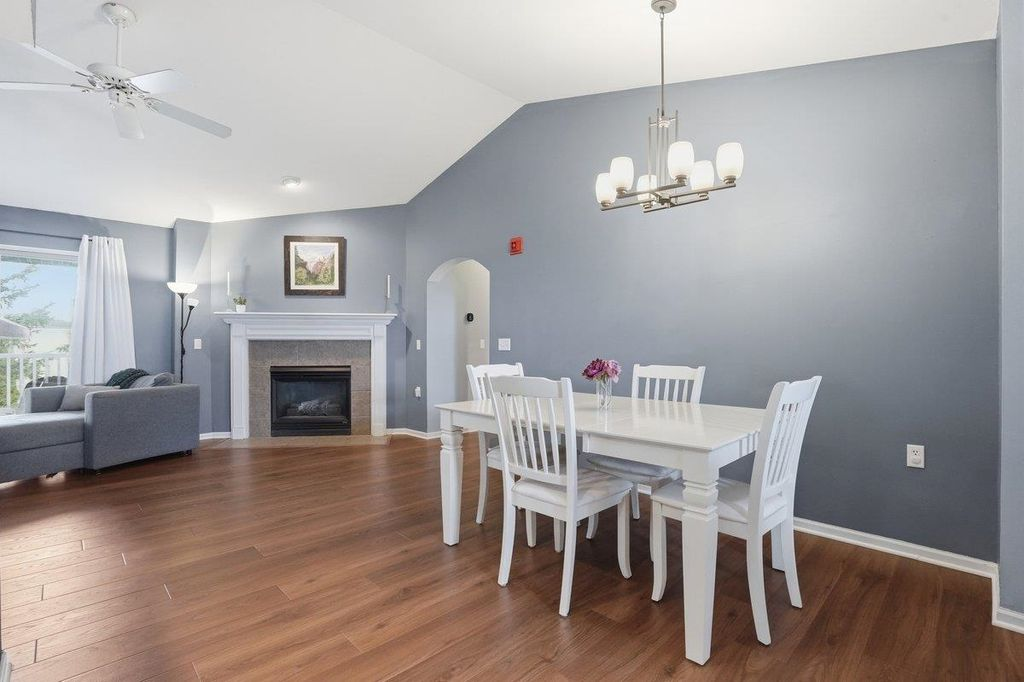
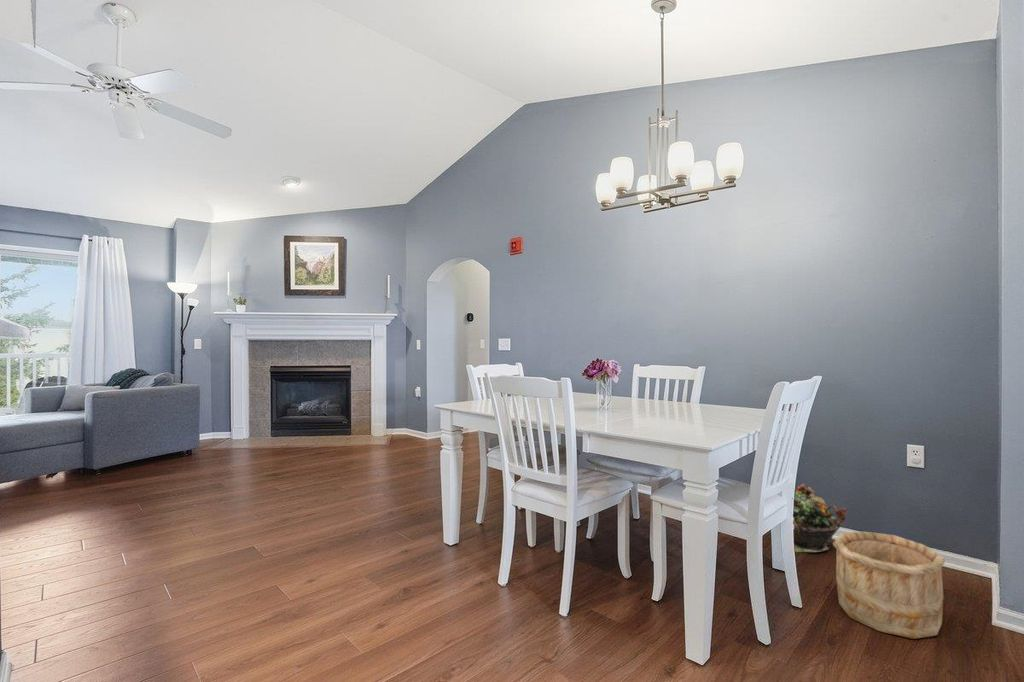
+ wooden bucket (886, 581)
+ potted plant (810, 516)
